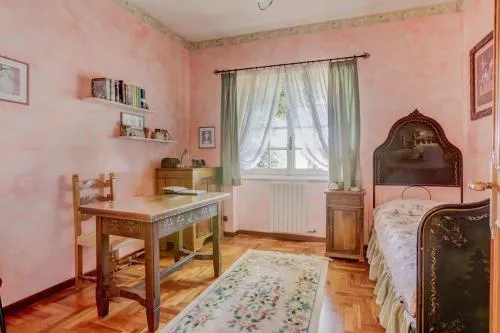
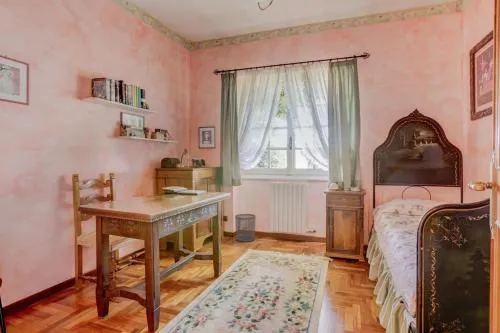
+ waste bin (245, 227)
